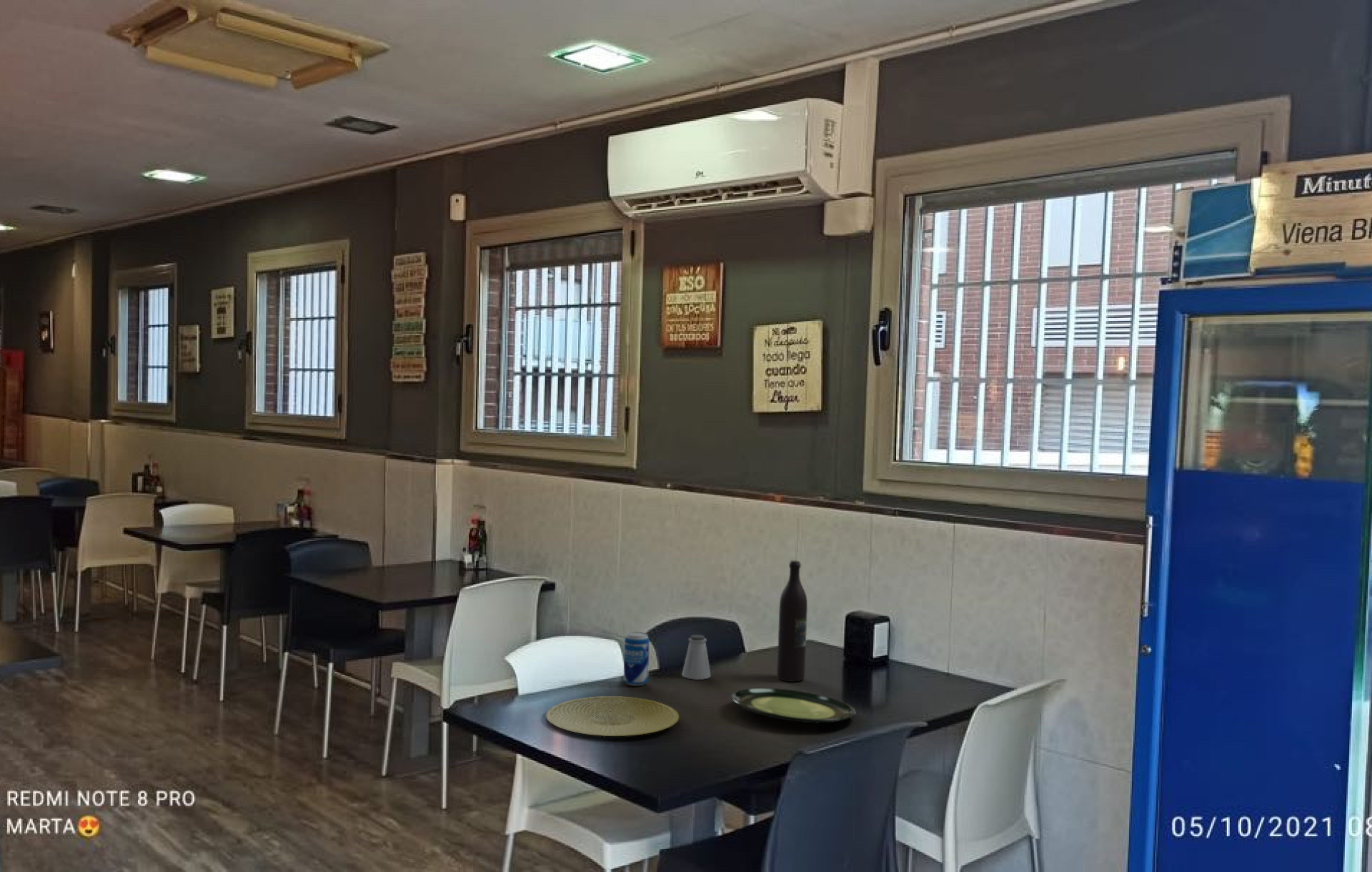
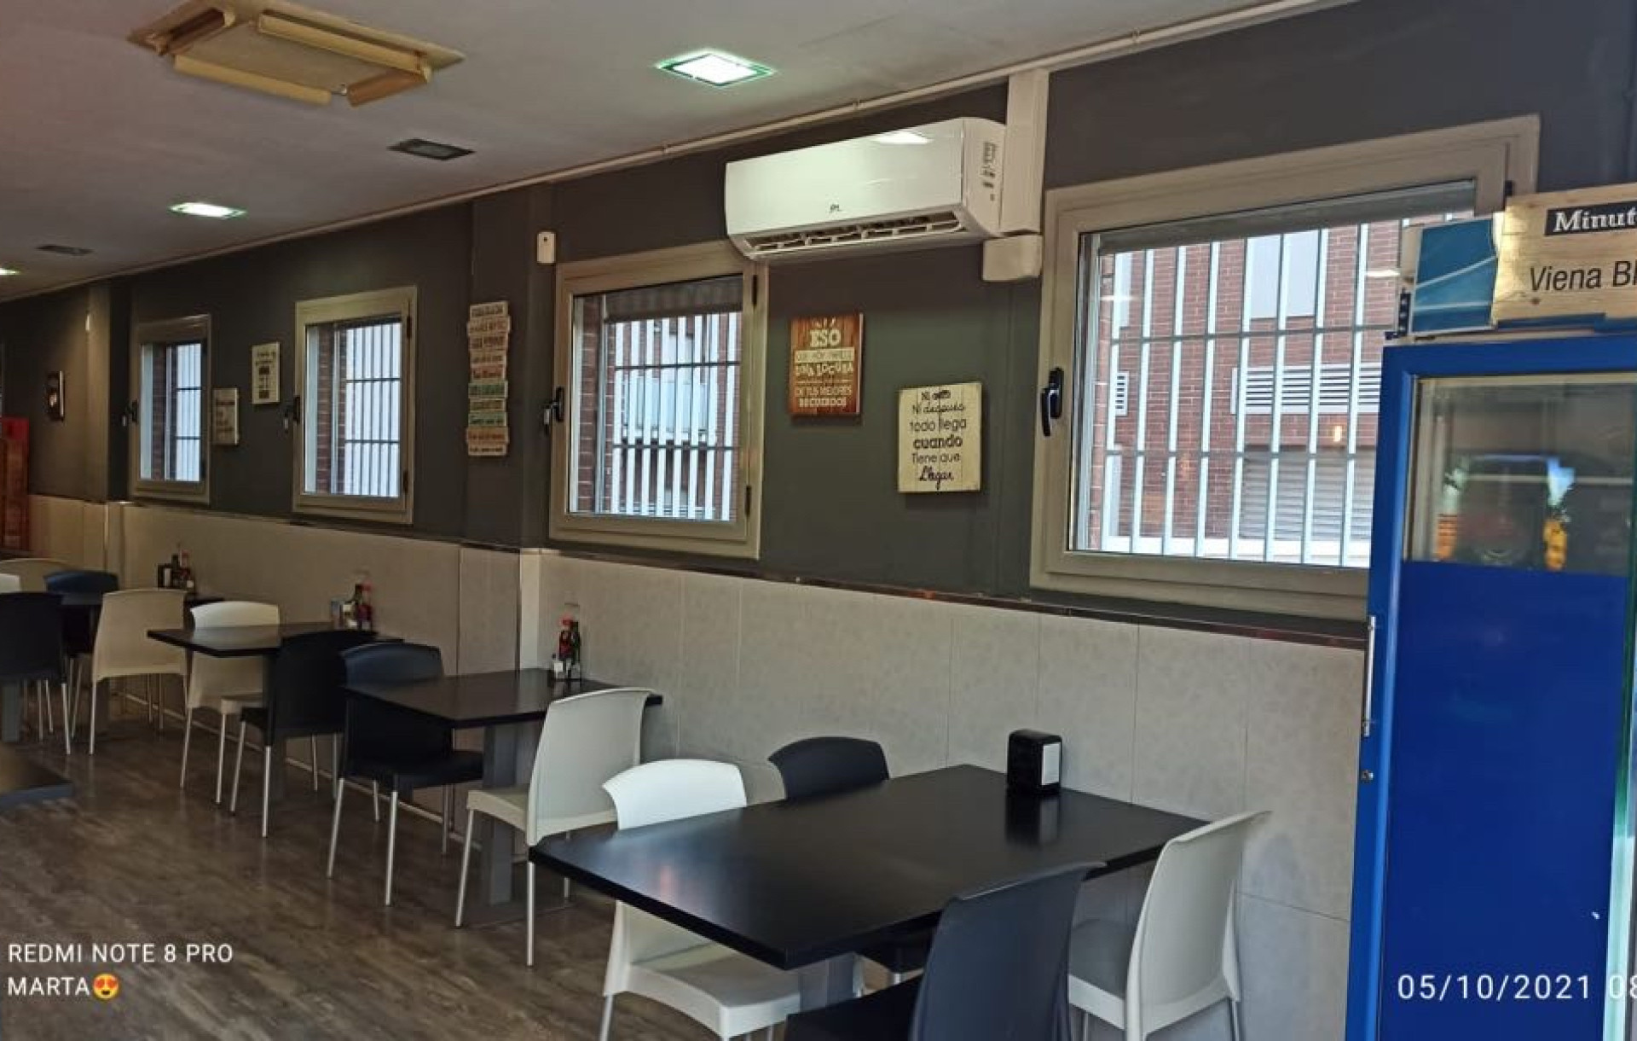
- plate (792, 705)
- wine bottle (792, 620)
- plate (612, 717)
- beverage can (636, 658)
- saltshaker (697, 655)
